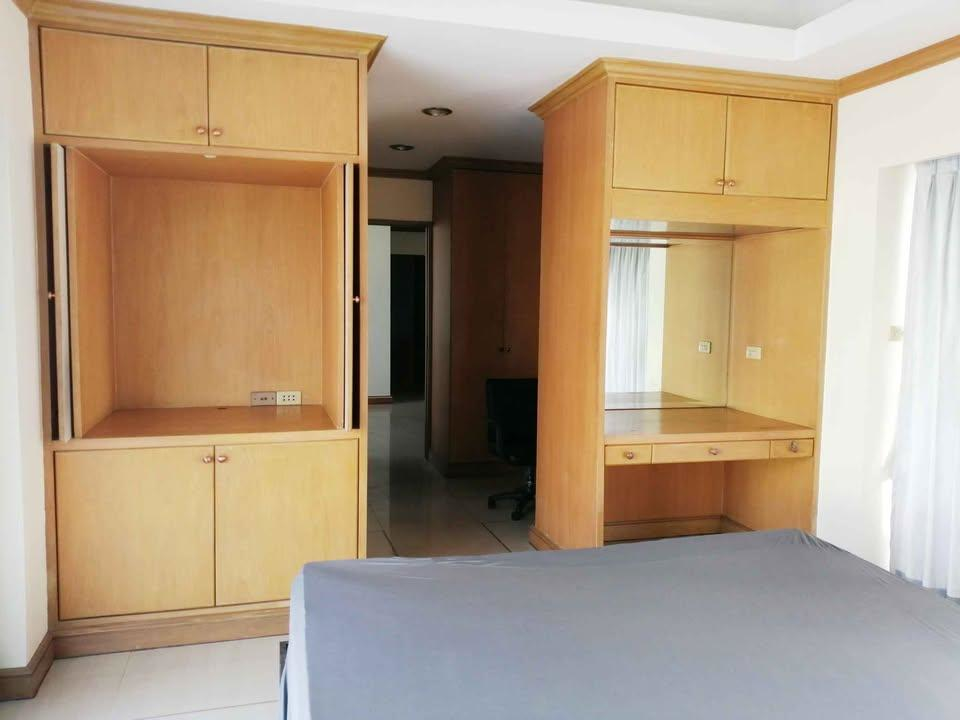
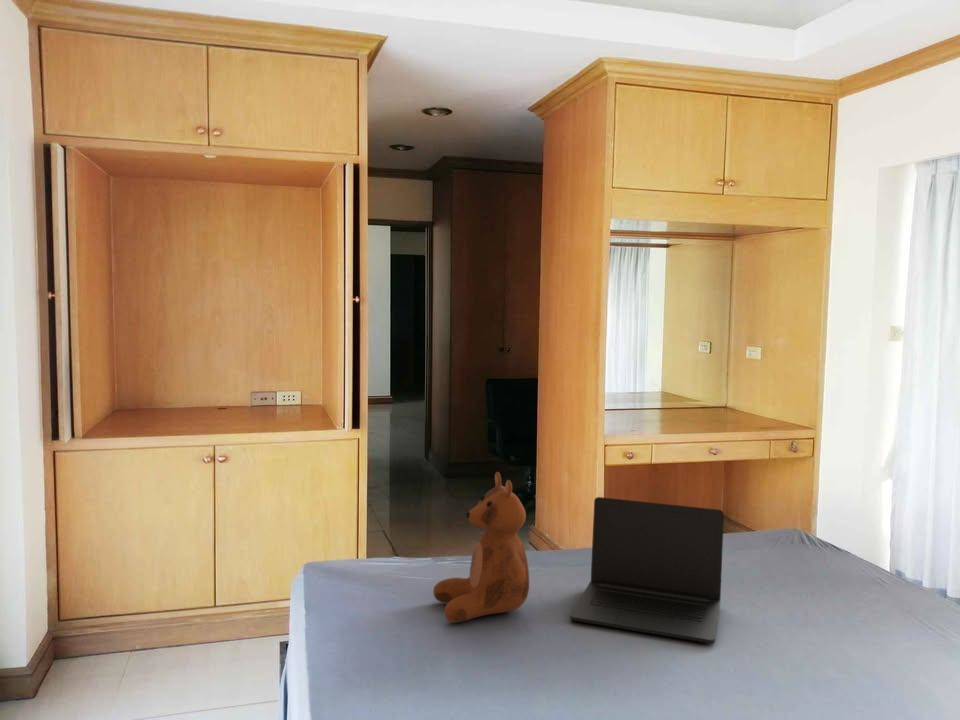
+ laptop (648, 564)
+ teddy bear (482, 543)
